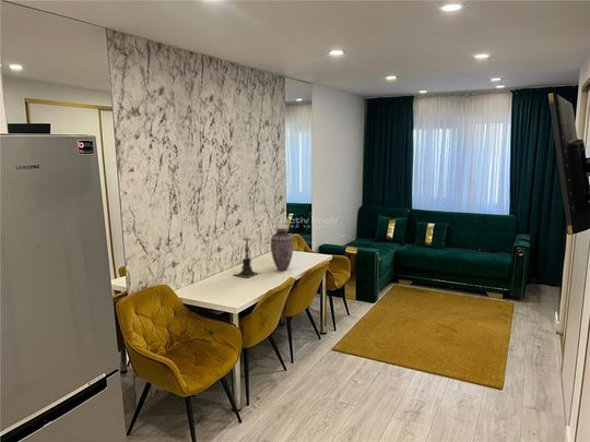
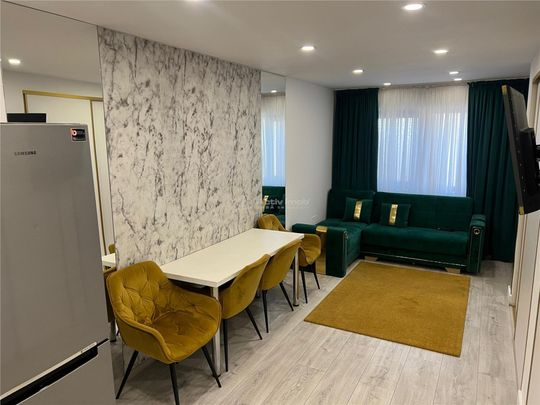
- vase (282, 249)
- candle holder (246, 253)
